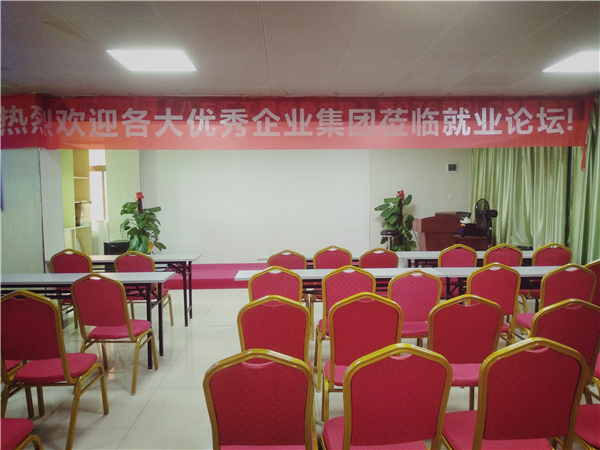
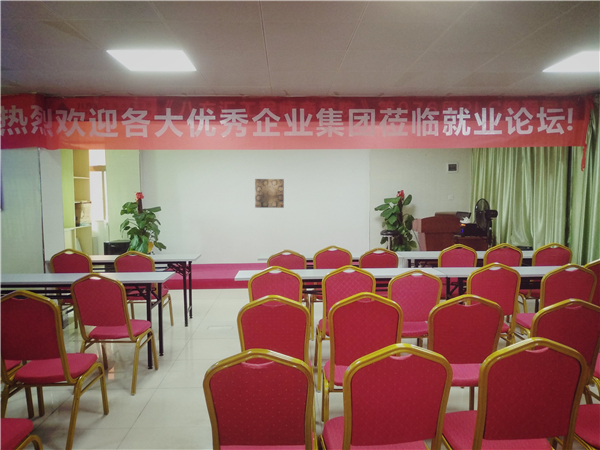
+ wall art (269, 193)
